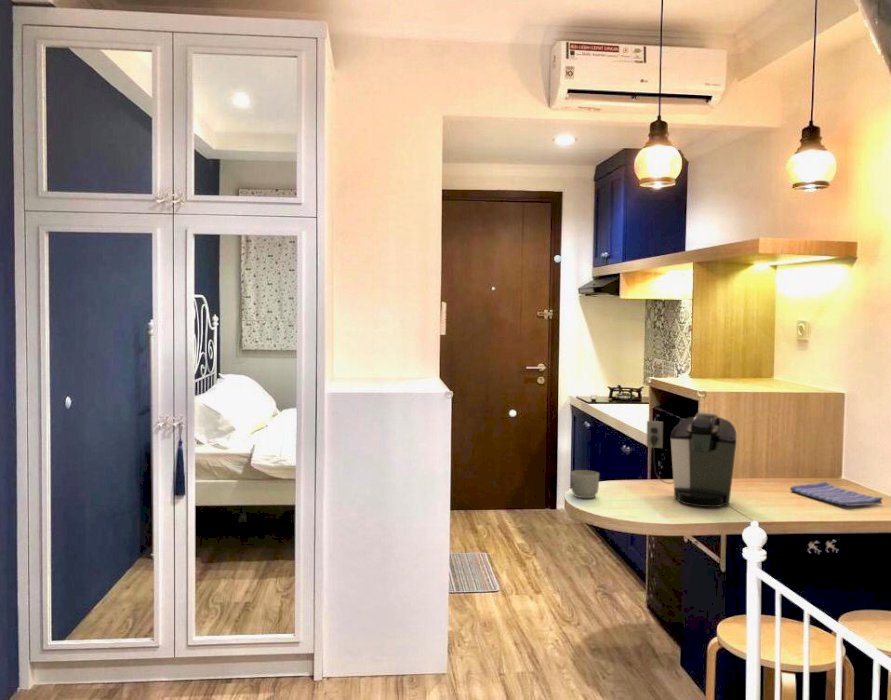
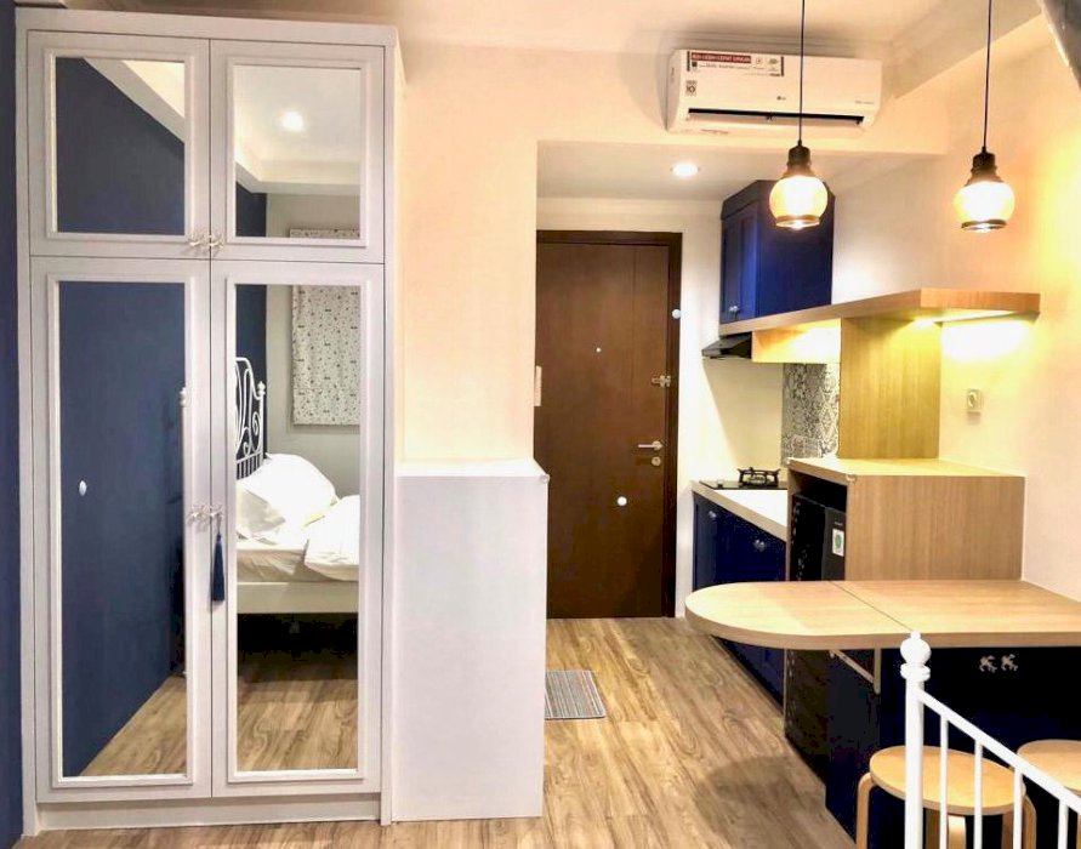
- coffee maker (686, 454)
- dish towel (834, 493)
- mug (583, 483)
